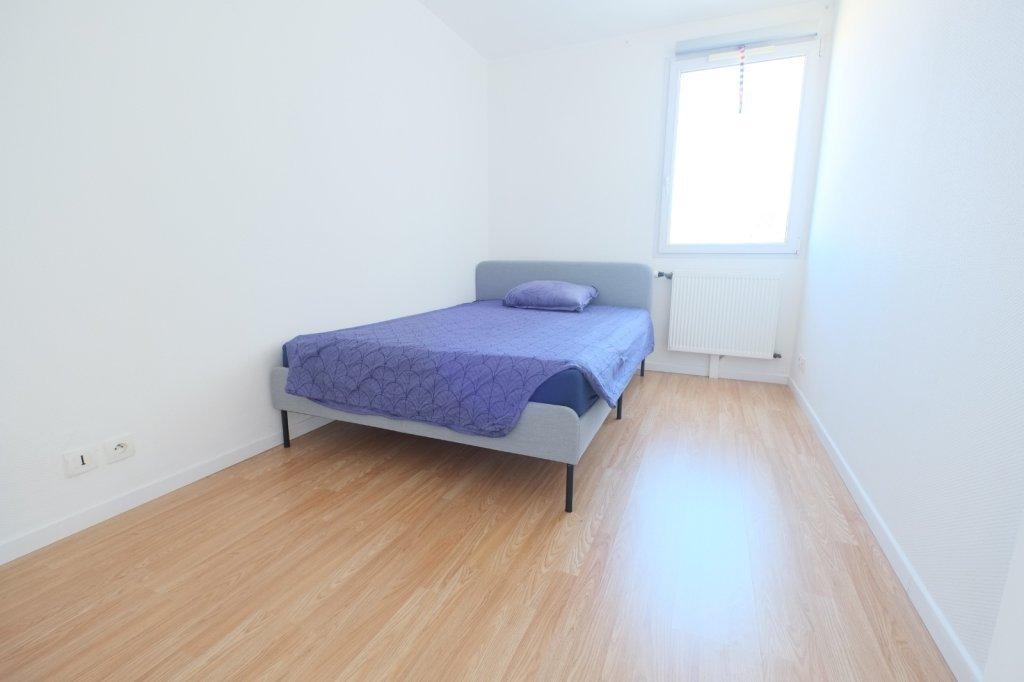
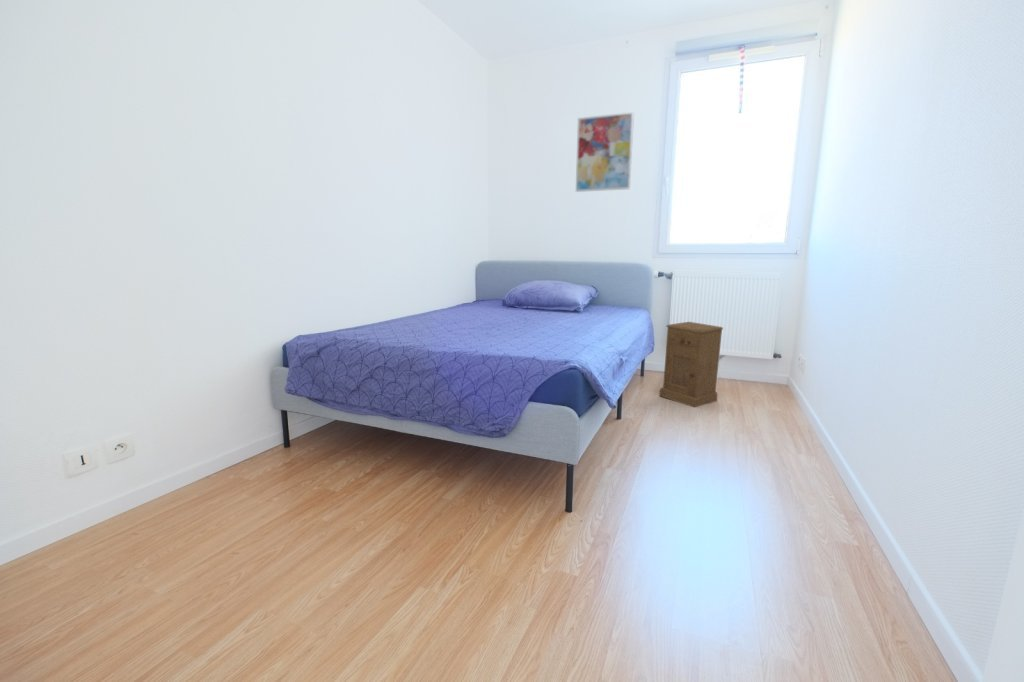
+ nightstand (690, 362)
+ wall art (603, 153)
